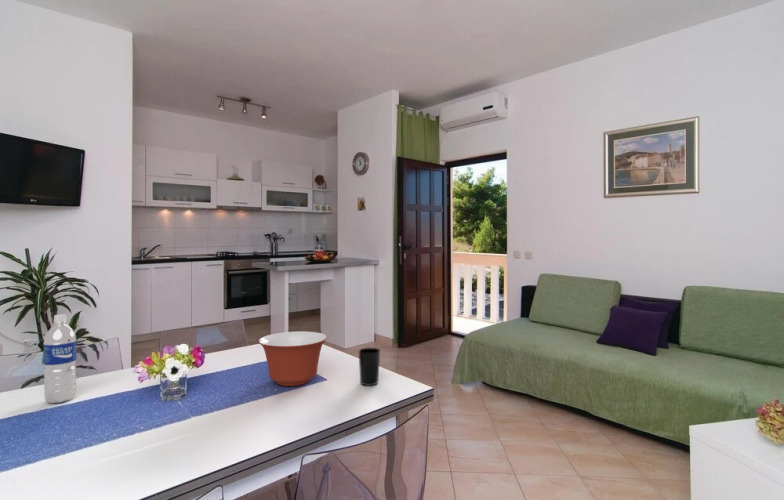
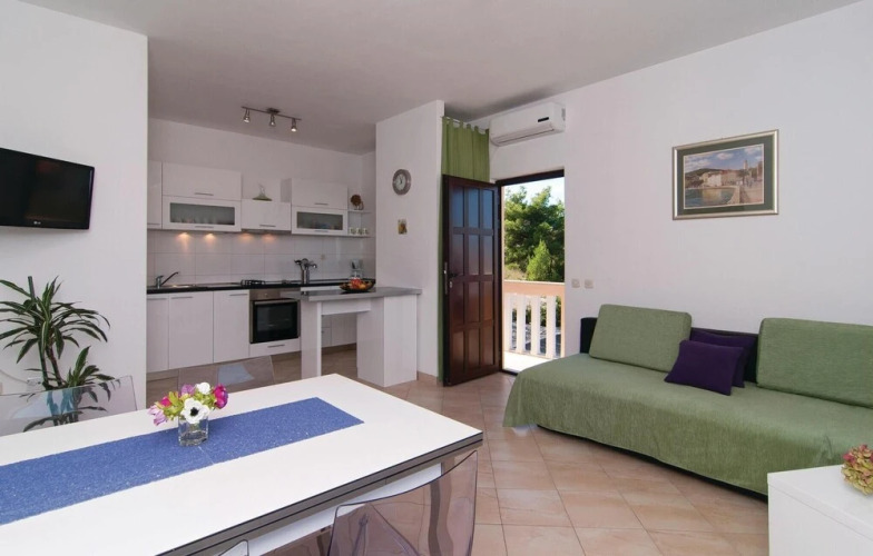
- mixing bowl (293, 359)
- cup (369, 366)
- water bottle (60, 357)
